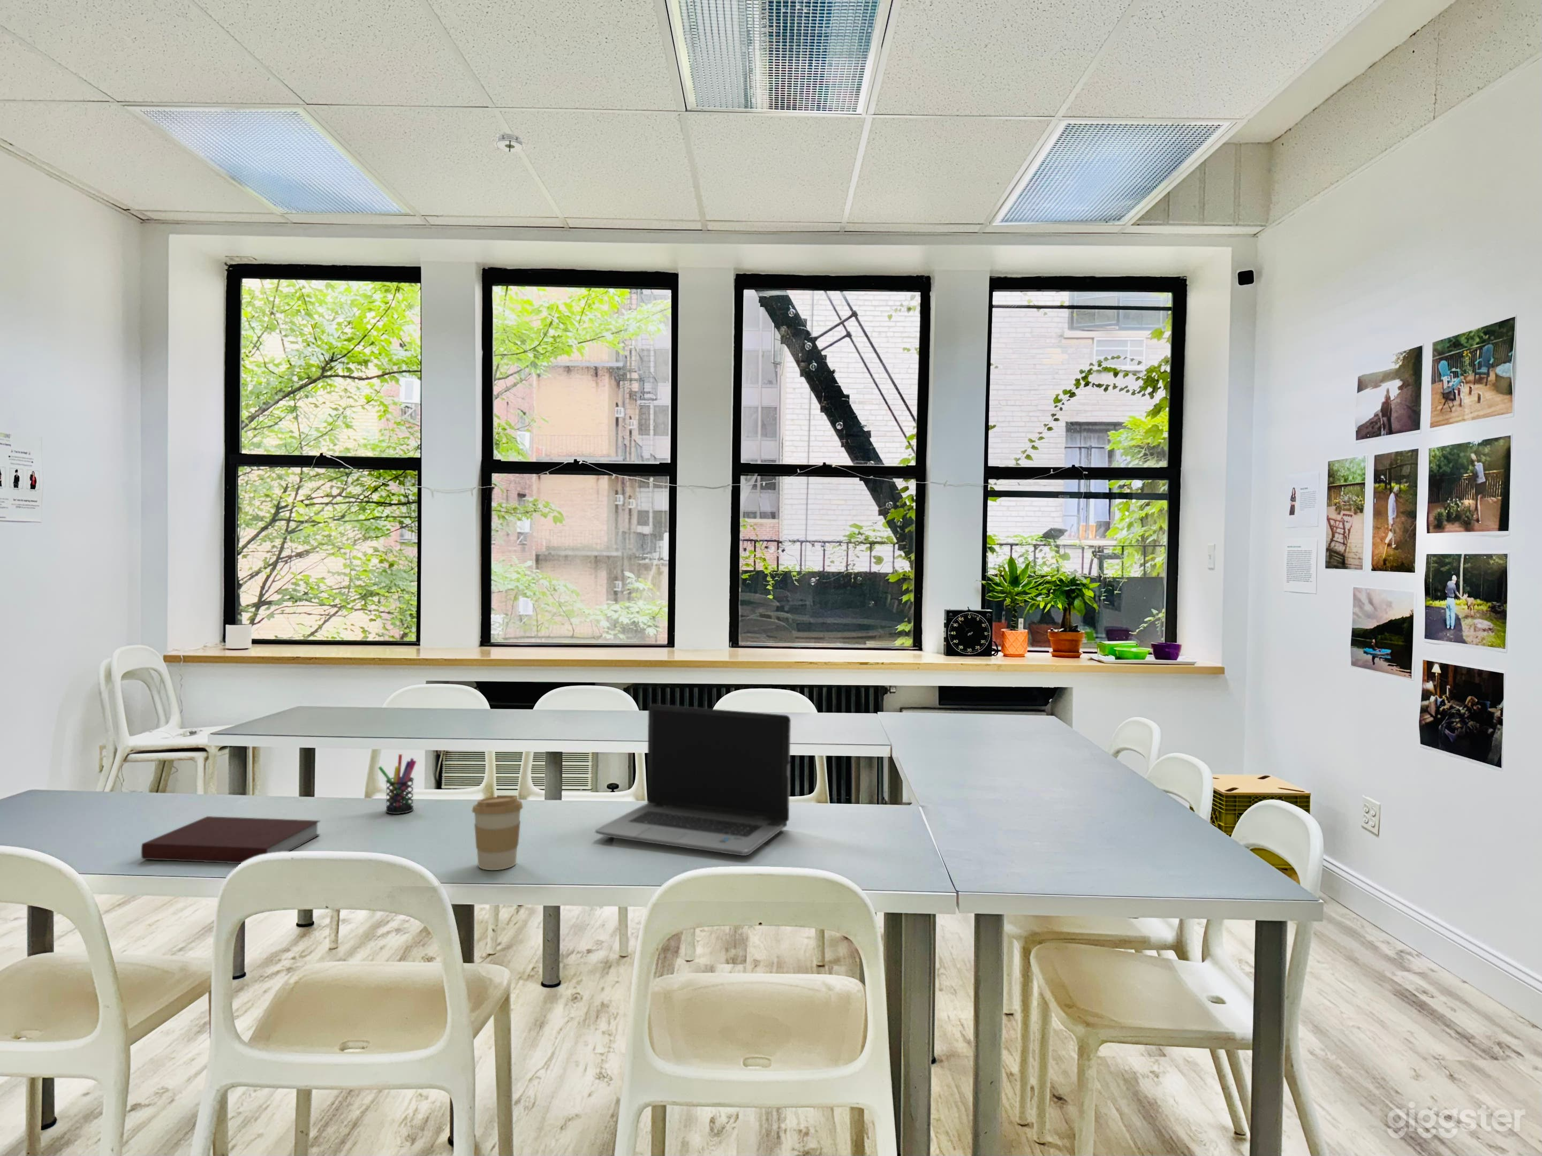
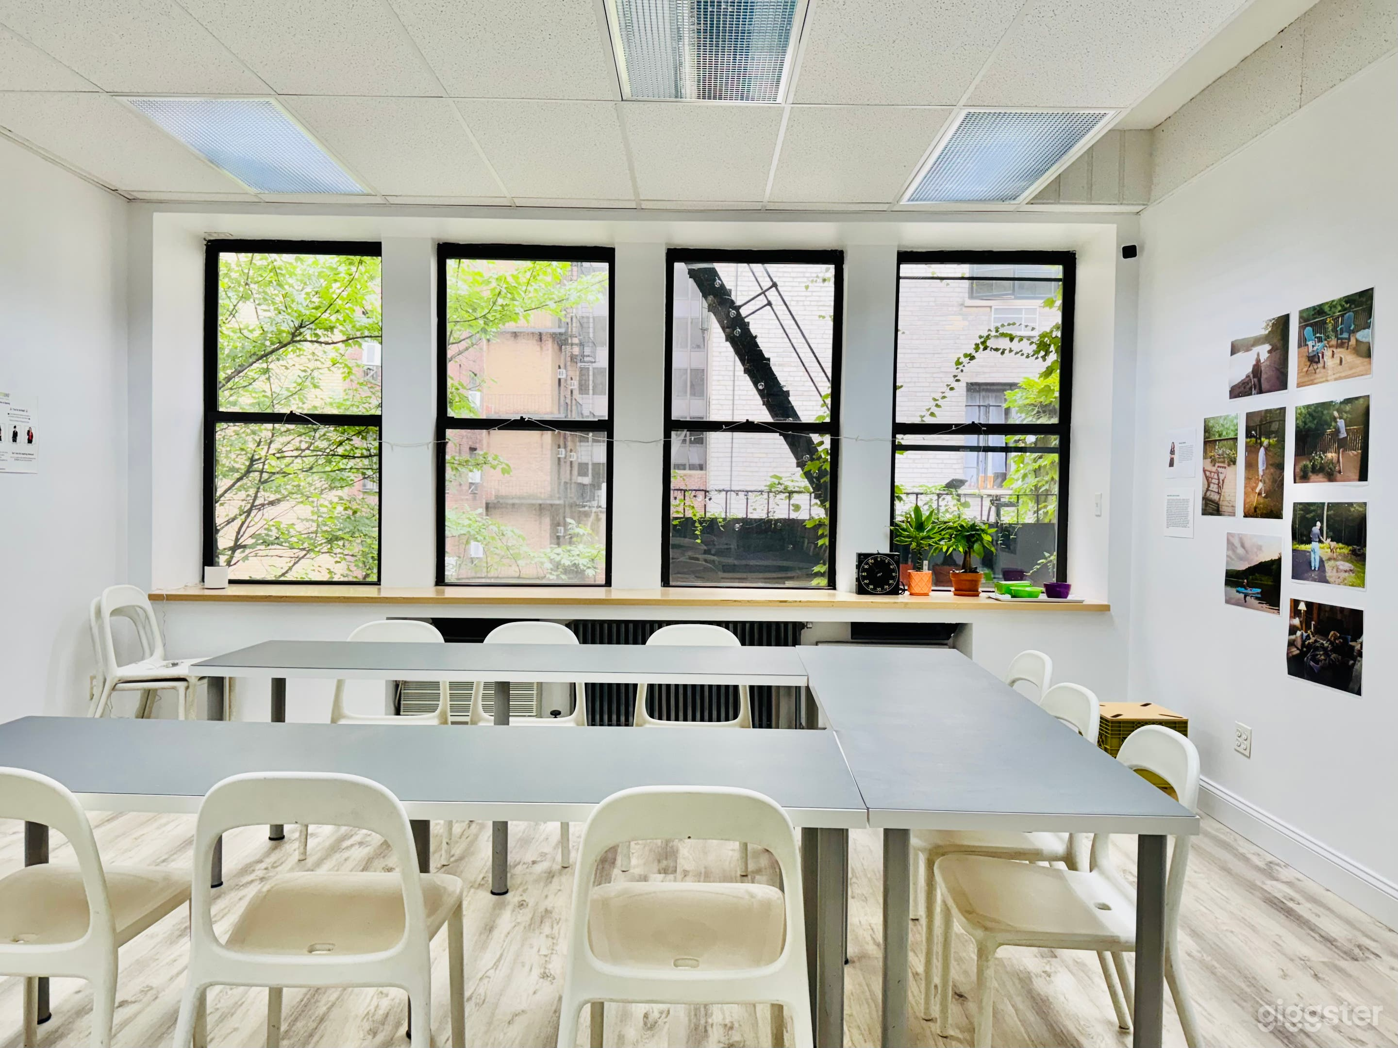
- coffee cup (498, 831)
- notebook (234, 839)
- smoke detector (509, 142)
- laptop computer (695, 776)
- pen holder (396, 783)
